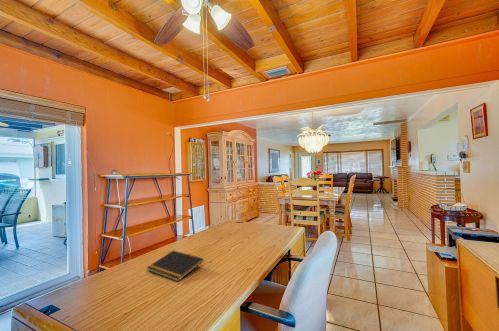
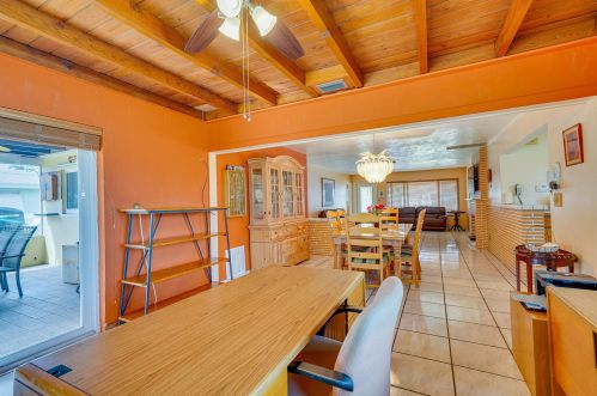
- notepad (175, 264)
